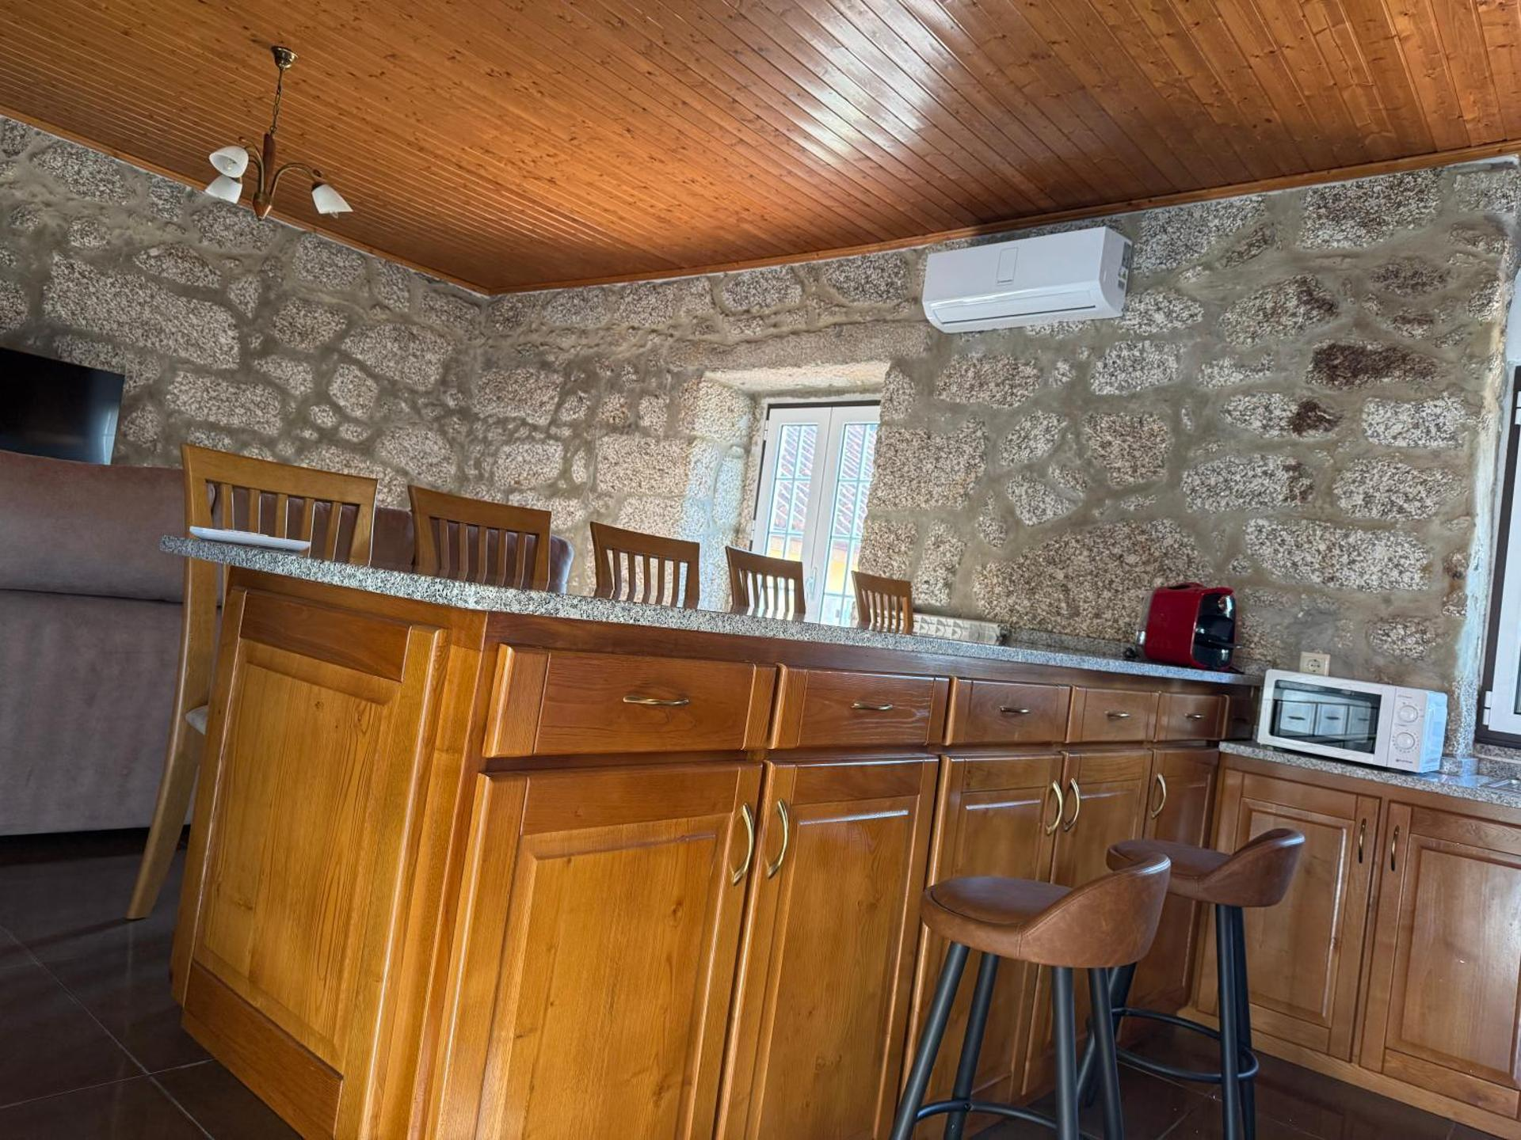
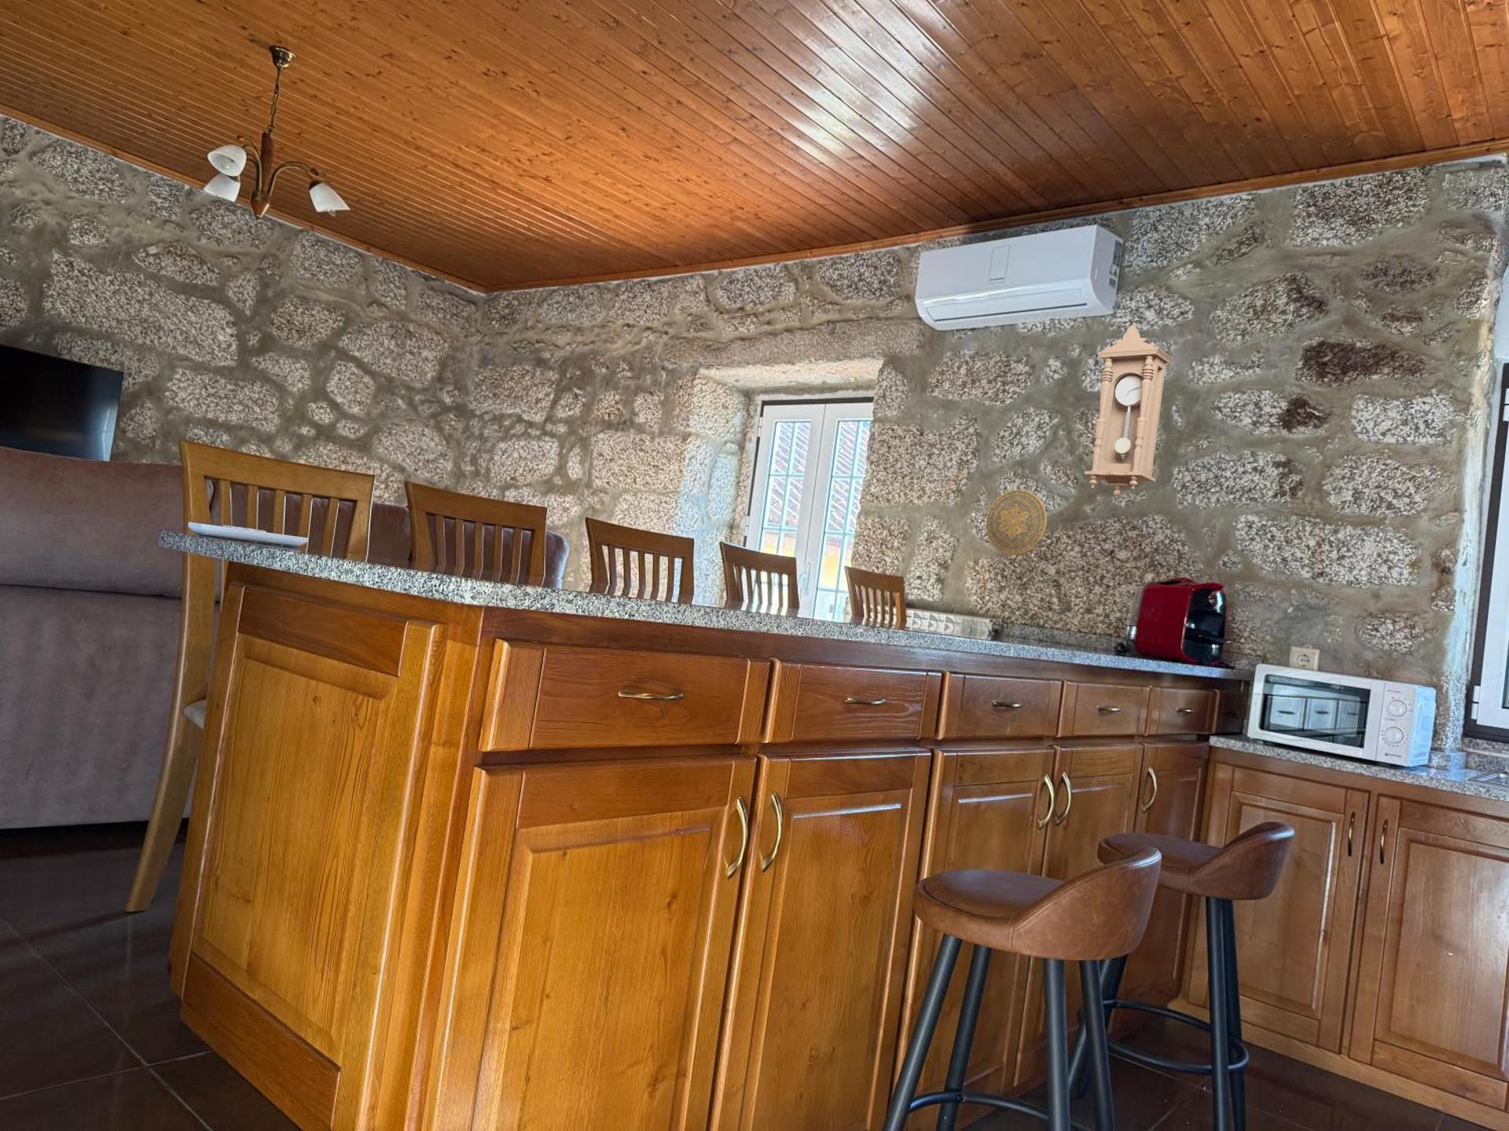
+ pendulum clock (1128, 413)
+ decorative plate (1014, 522)
